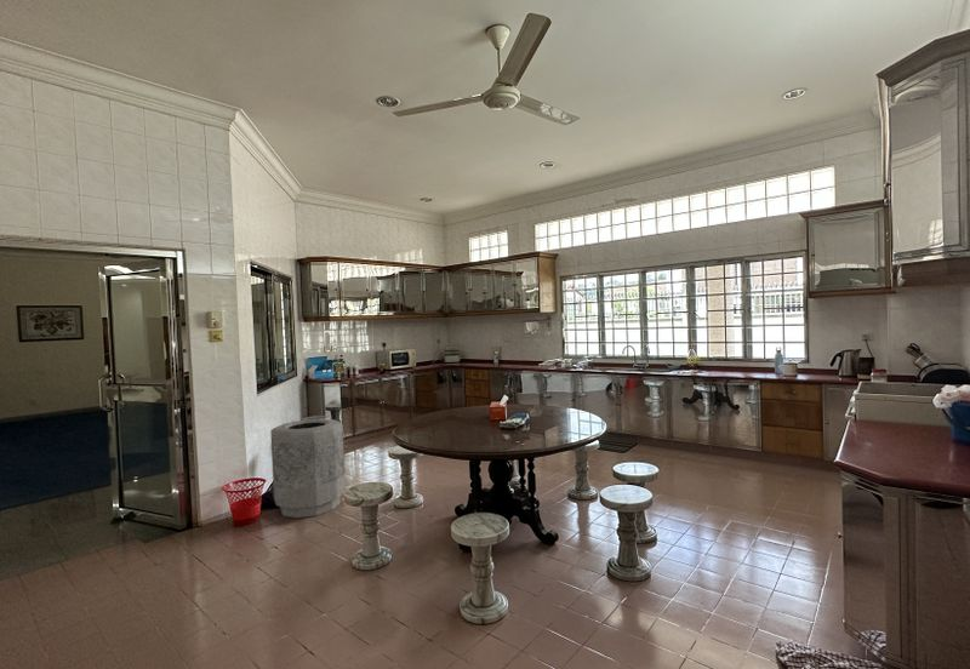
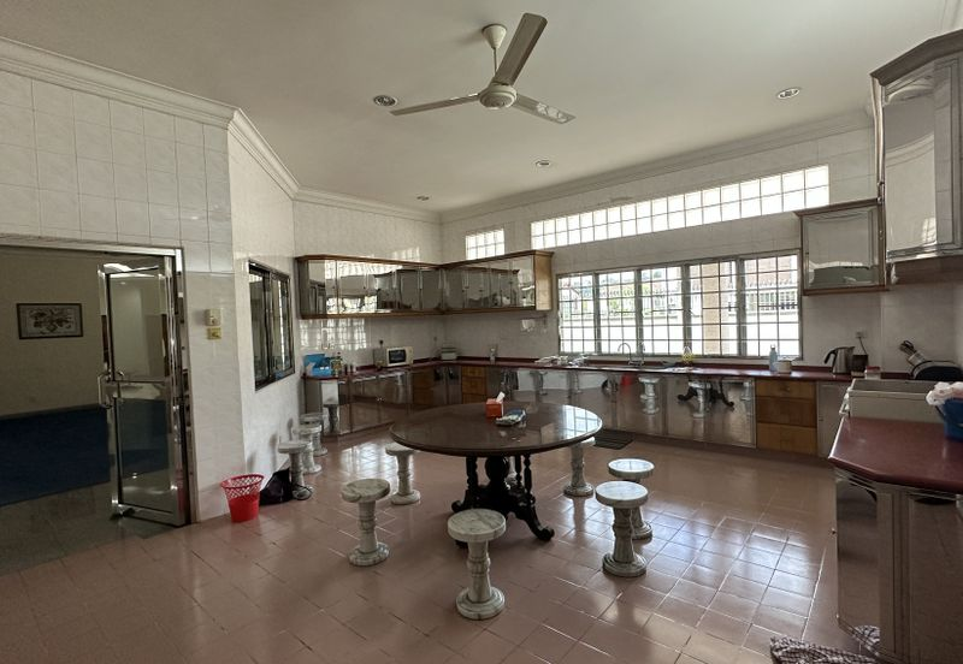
- trash can (308, 464)
